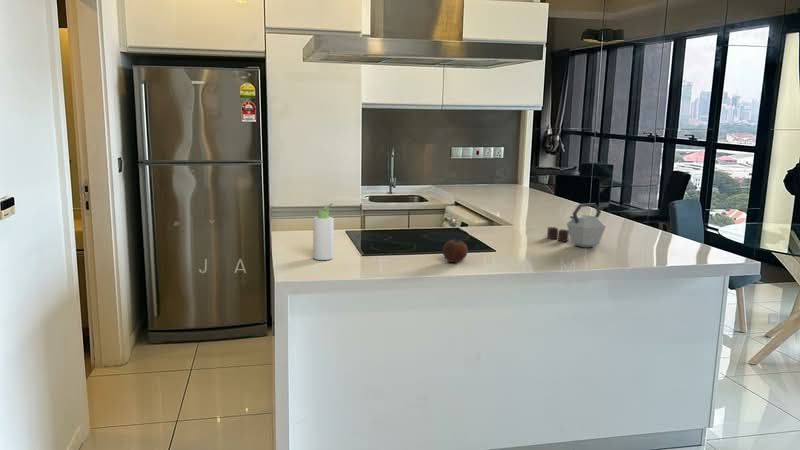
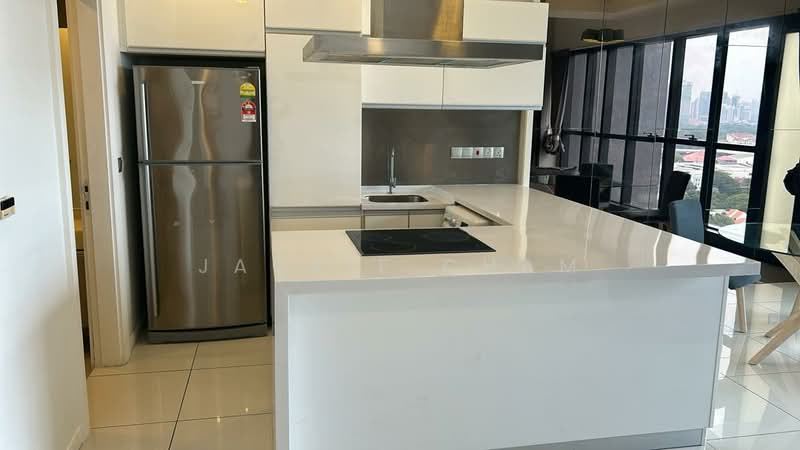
- bottle (324, 230)
- kettle (572, 222)
- fruit (454, 249)
